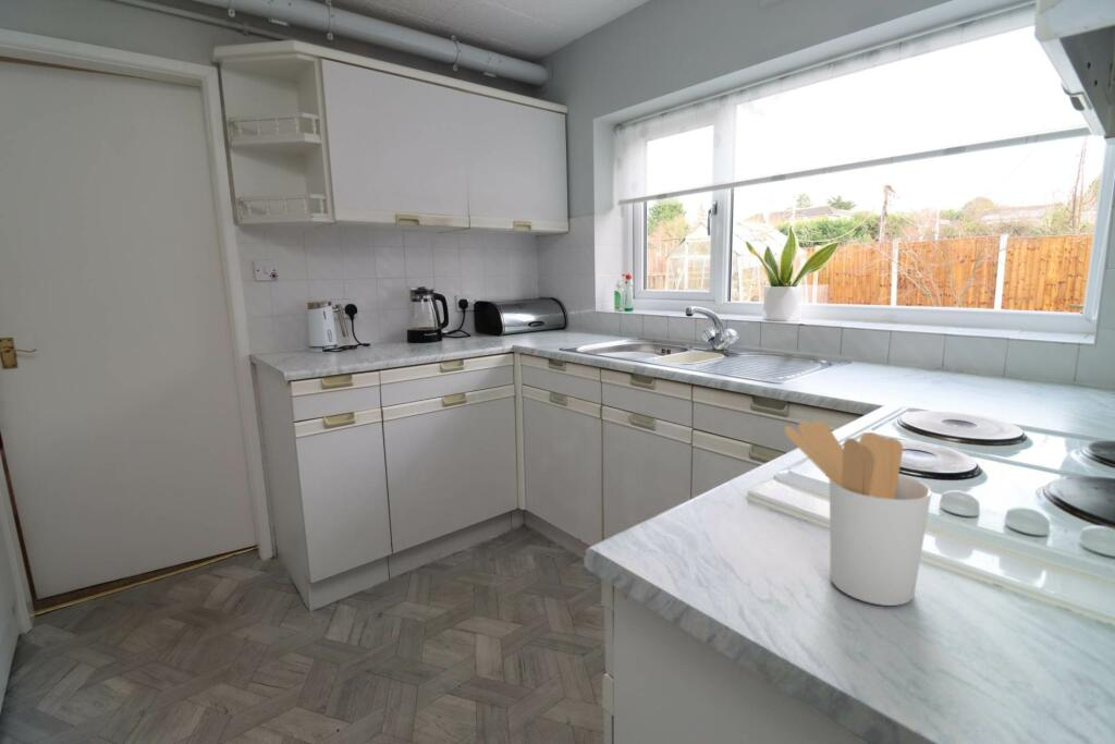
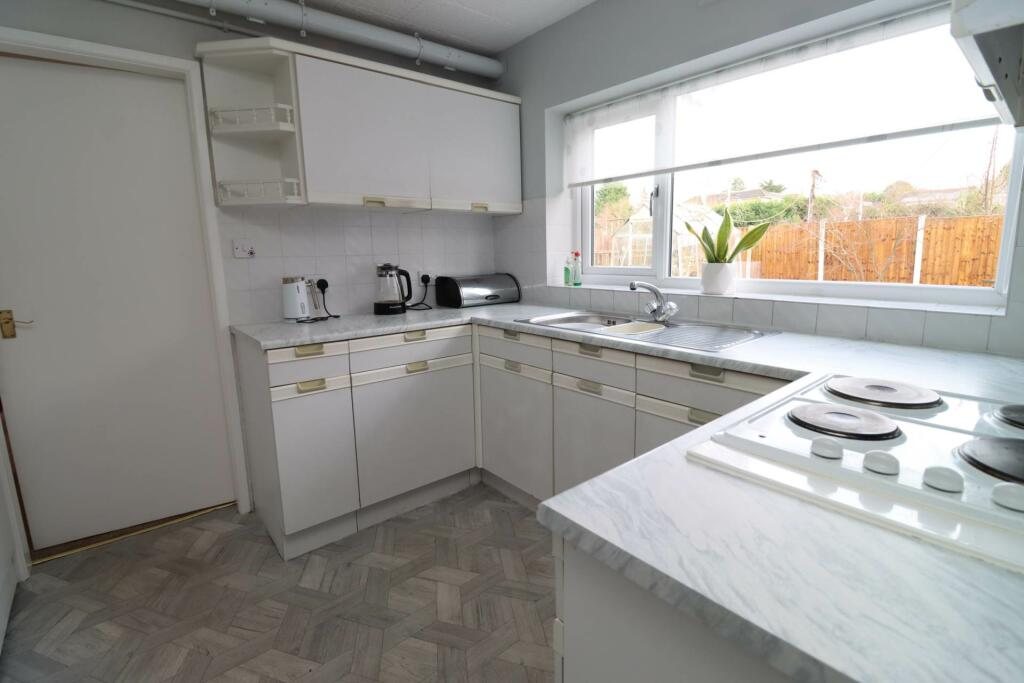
- utensil holder (851, 502)
